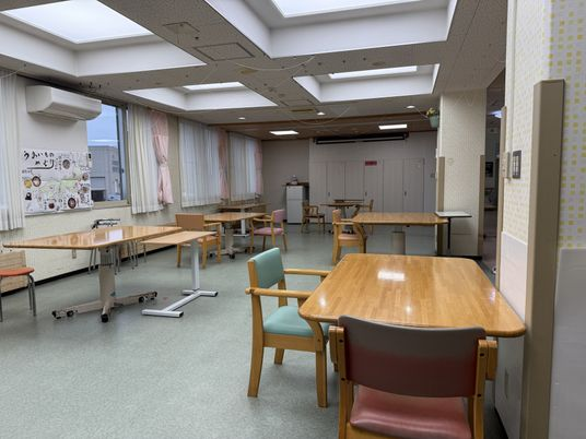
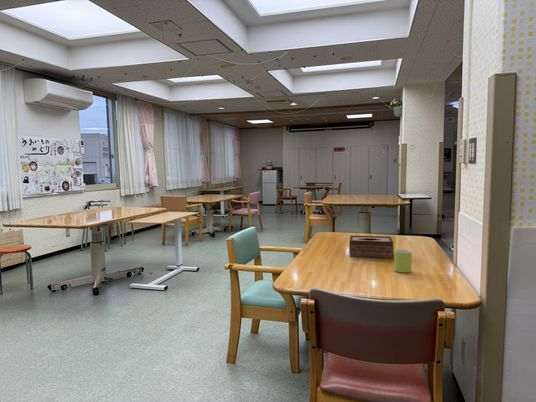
+ tissue box (370, 246)
+ mug (402, 260)
